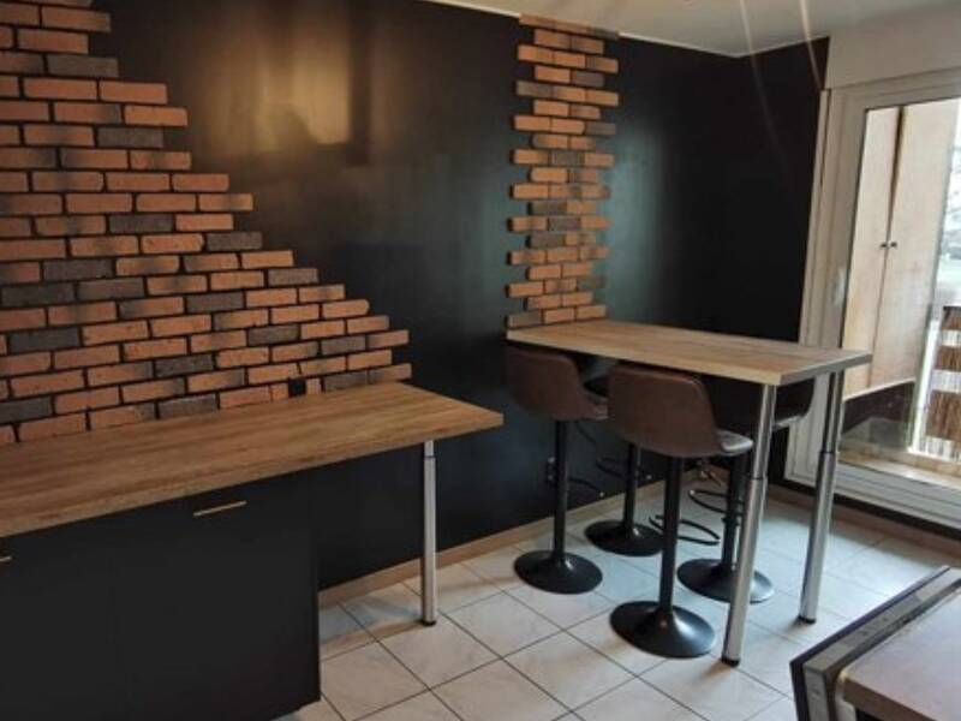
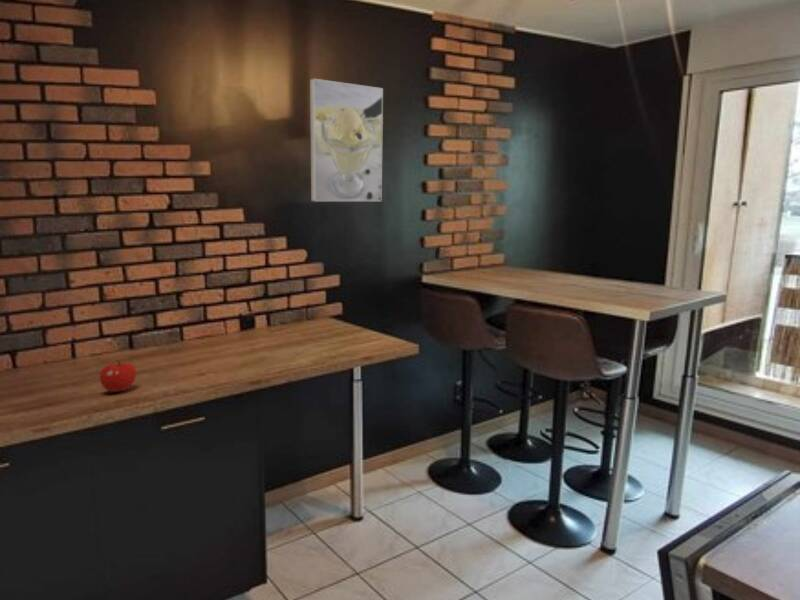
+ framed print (347, 143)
+ fruit (118, 375)
